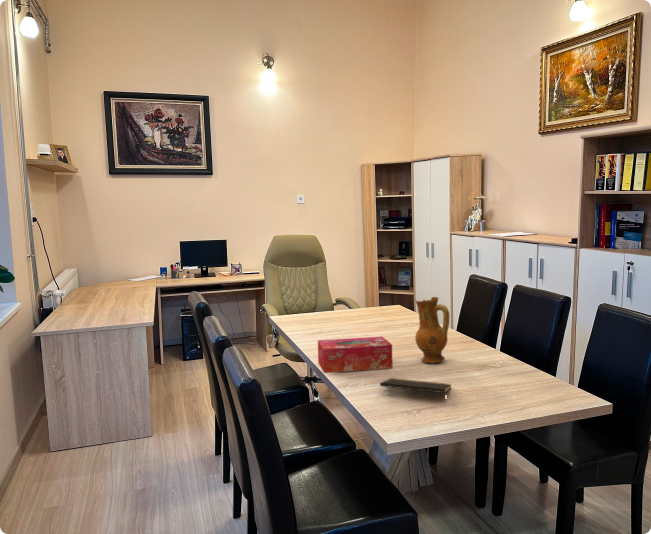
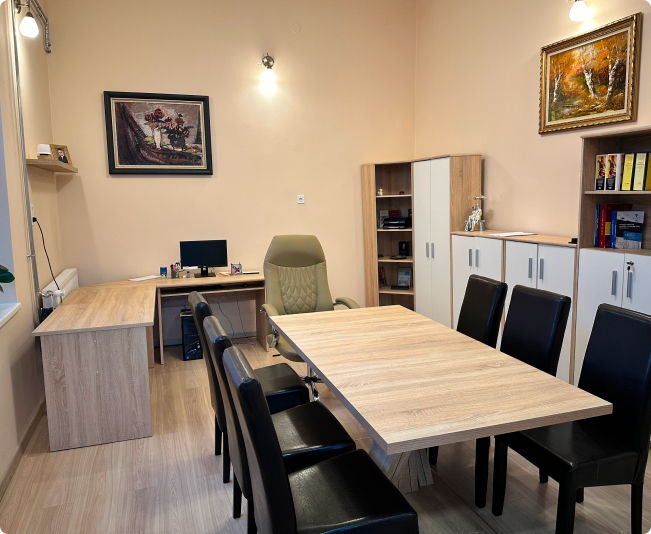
- ceramic jug (433, 329)
- notepad (416, 385)
- tissue box (354, 353)
